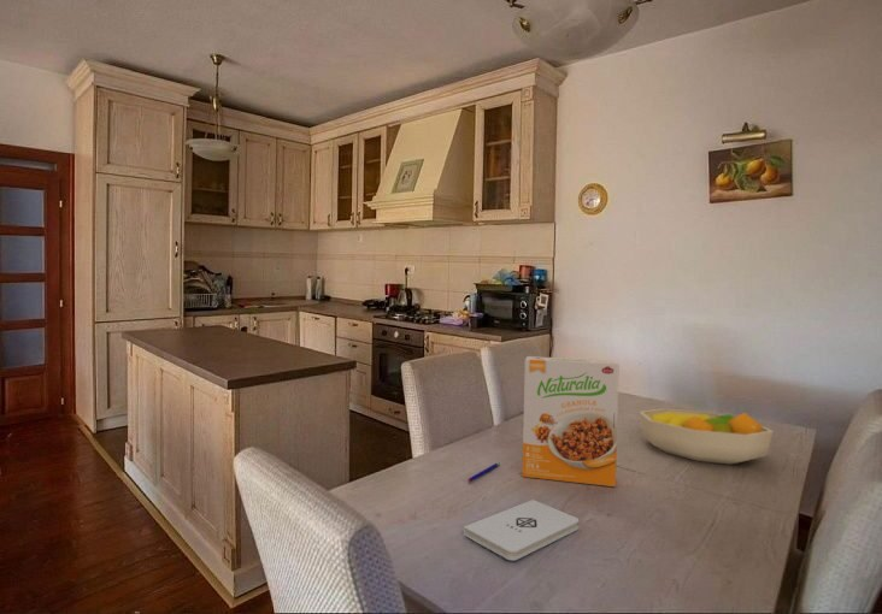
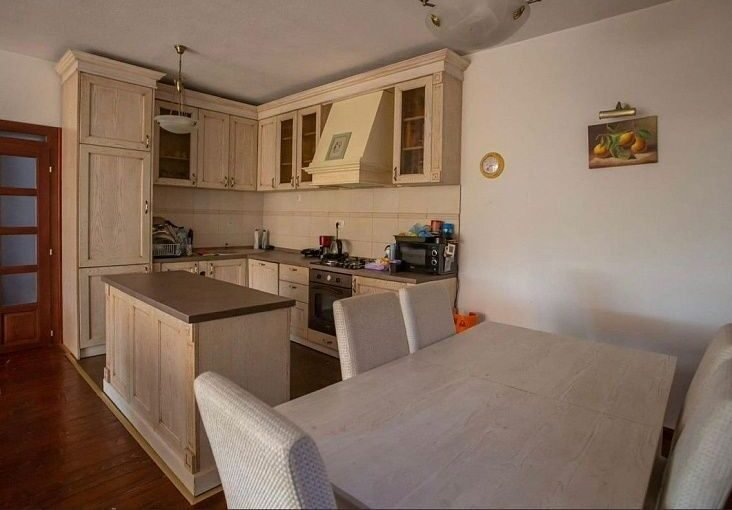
- pen (484, 471)
- notepad (523, 527)
- cereal box (569, 418)
- fruit bowl (701, 429)
